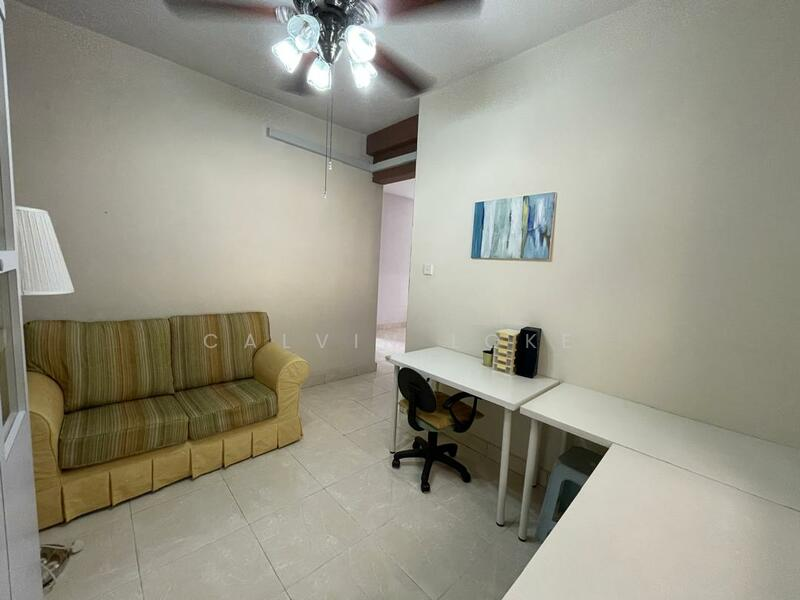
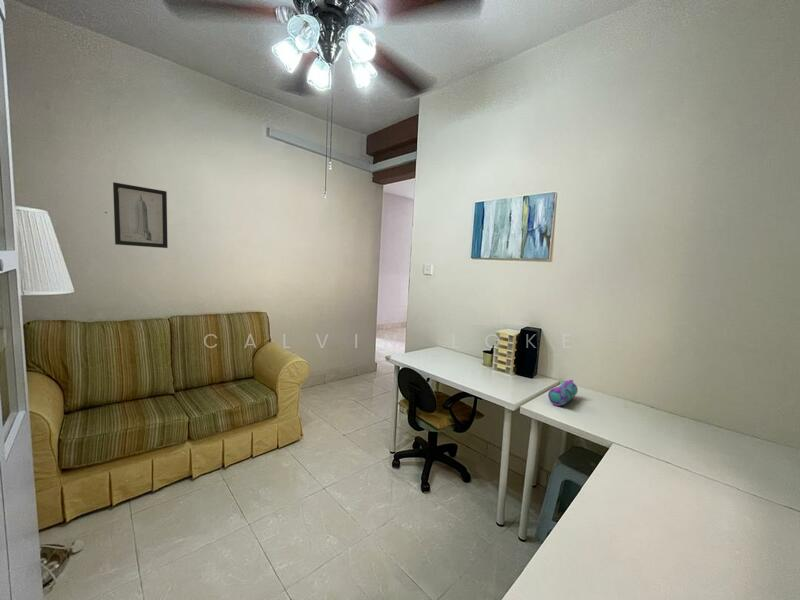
+ pencil case (563, 392)
+ wall art (141, 217)
